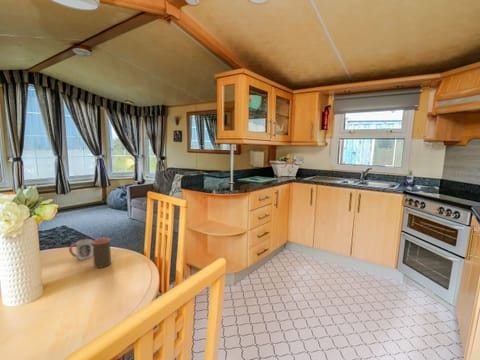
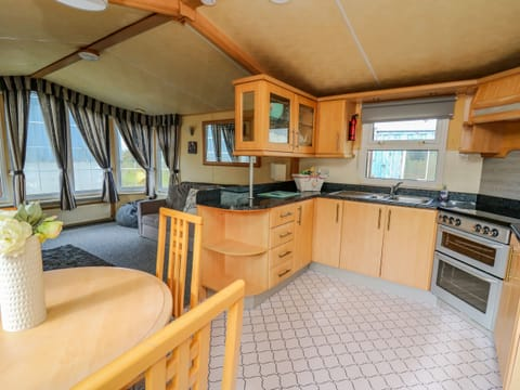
- cup (81, 249)
- cup (101, 252)
